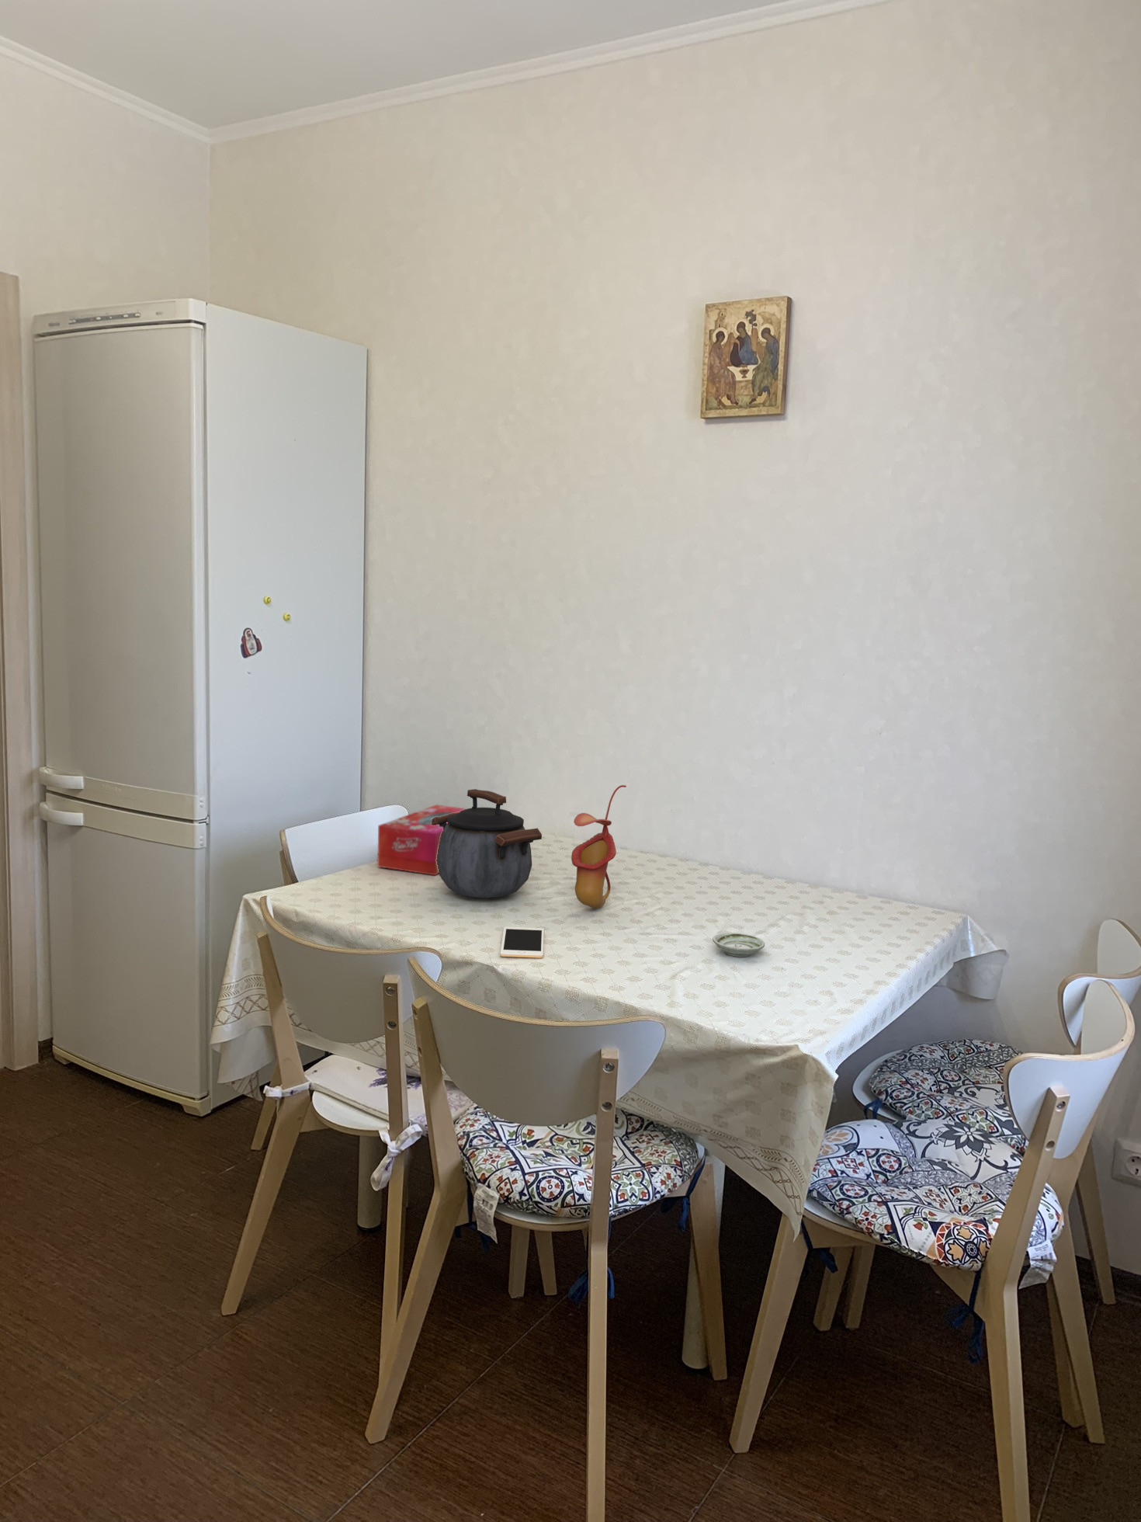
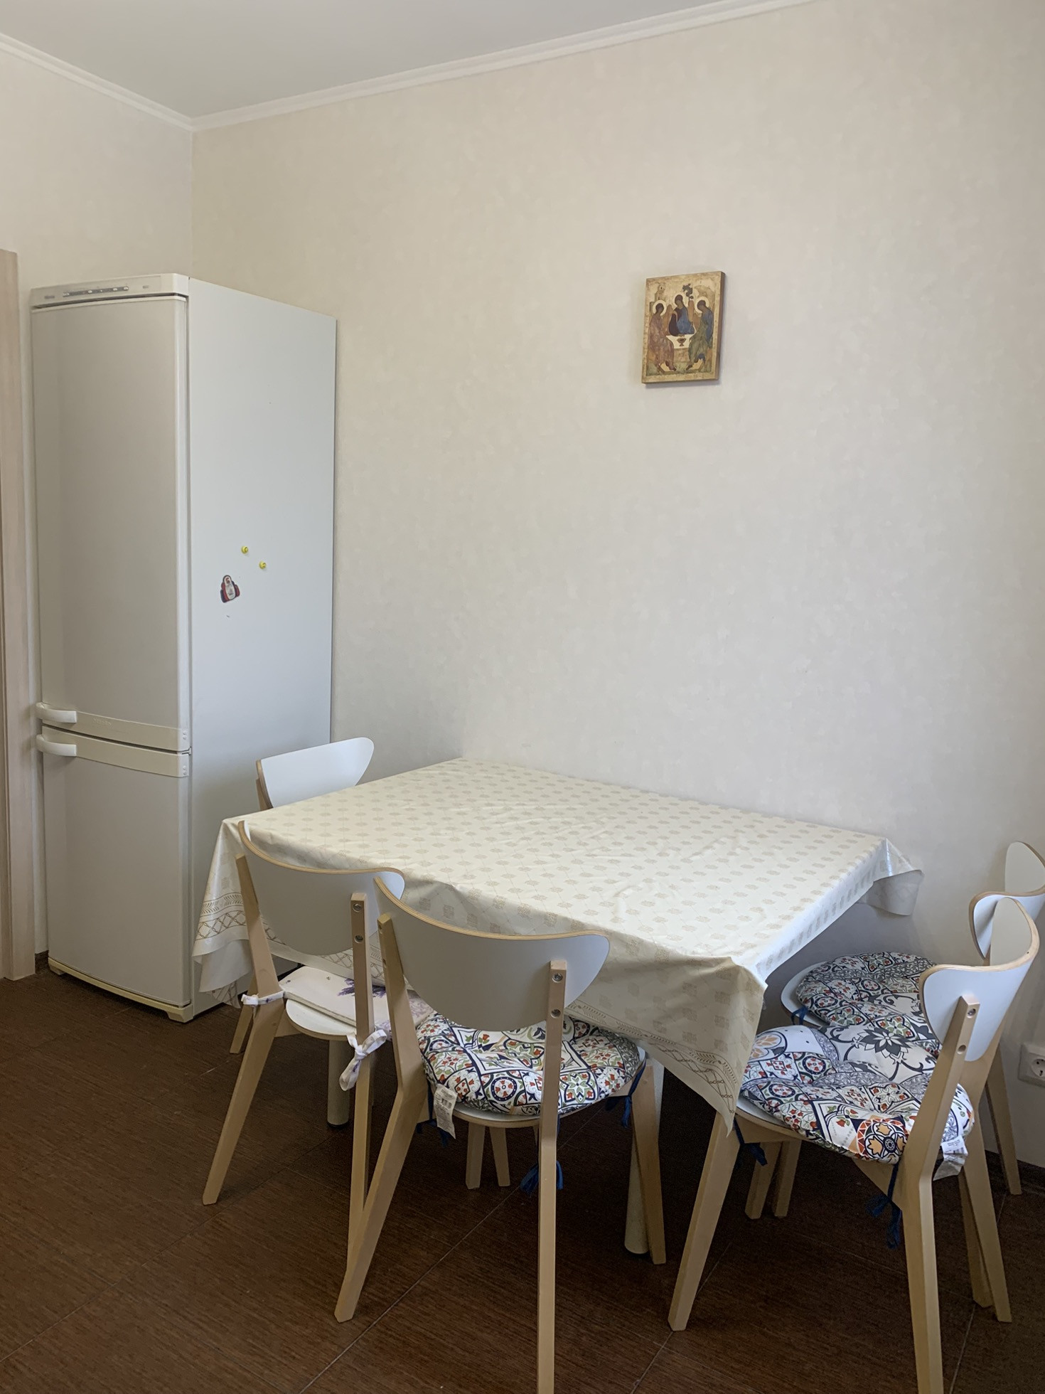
- kettle (484, 844)
- tissue box (435, 838)
- cell phone (523, 941)
- pitcher plant (602, 848)
- saucer (738, 946)
